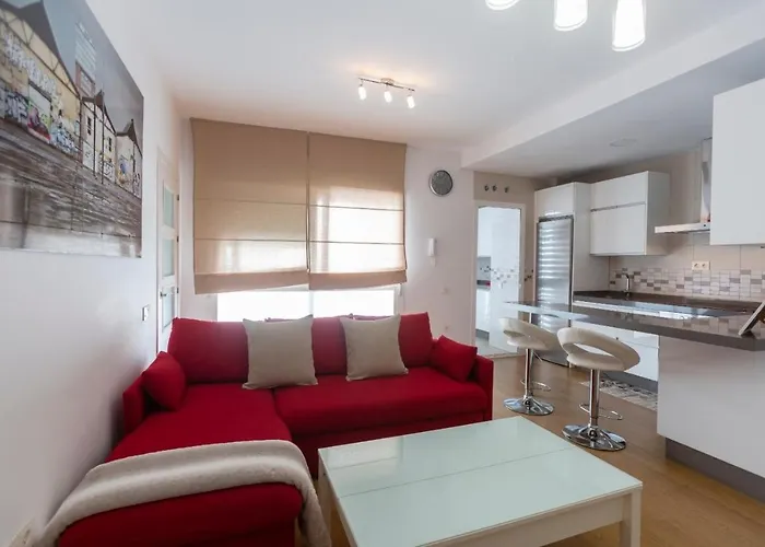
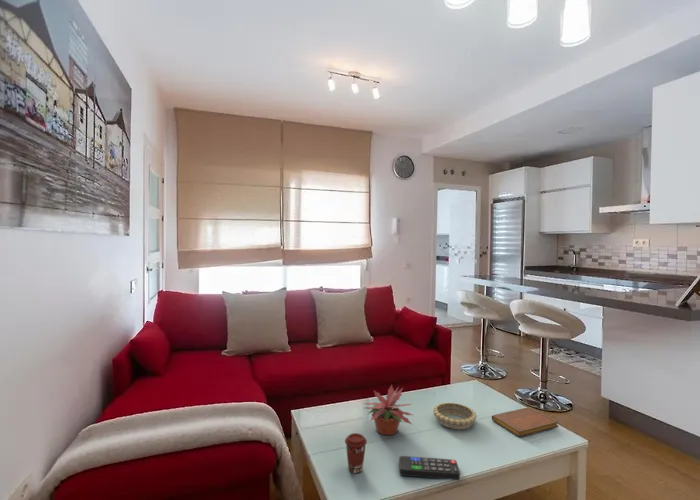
+ potted plant (387, 406)
+ coffee cup (355, 453)
+ decorative bowl (454, 414)
+ notebook (524, 420)
+ remote control (428, 466)
